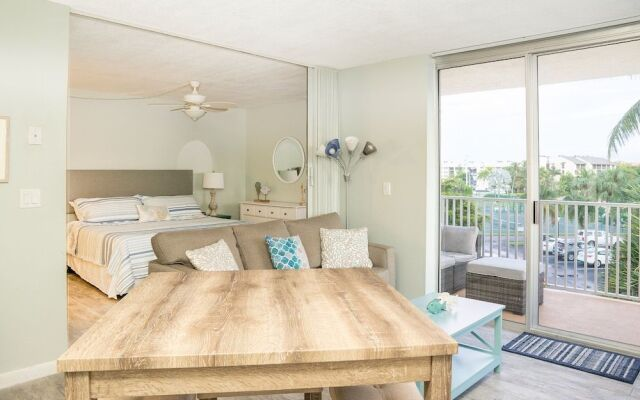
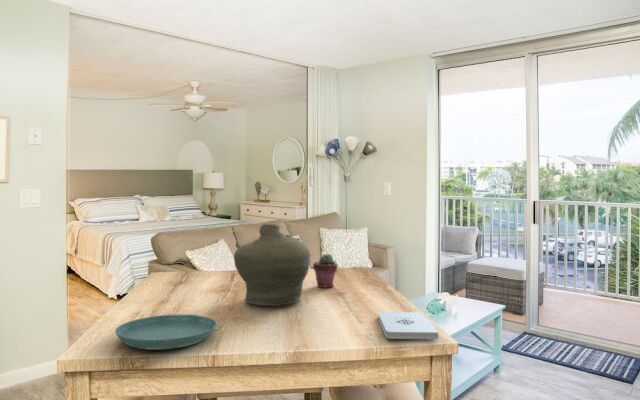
+ notepad (405, 324)
+ jar (272, 262)
+ saucer (167, 331)
+ potted succulent (325, 269)
